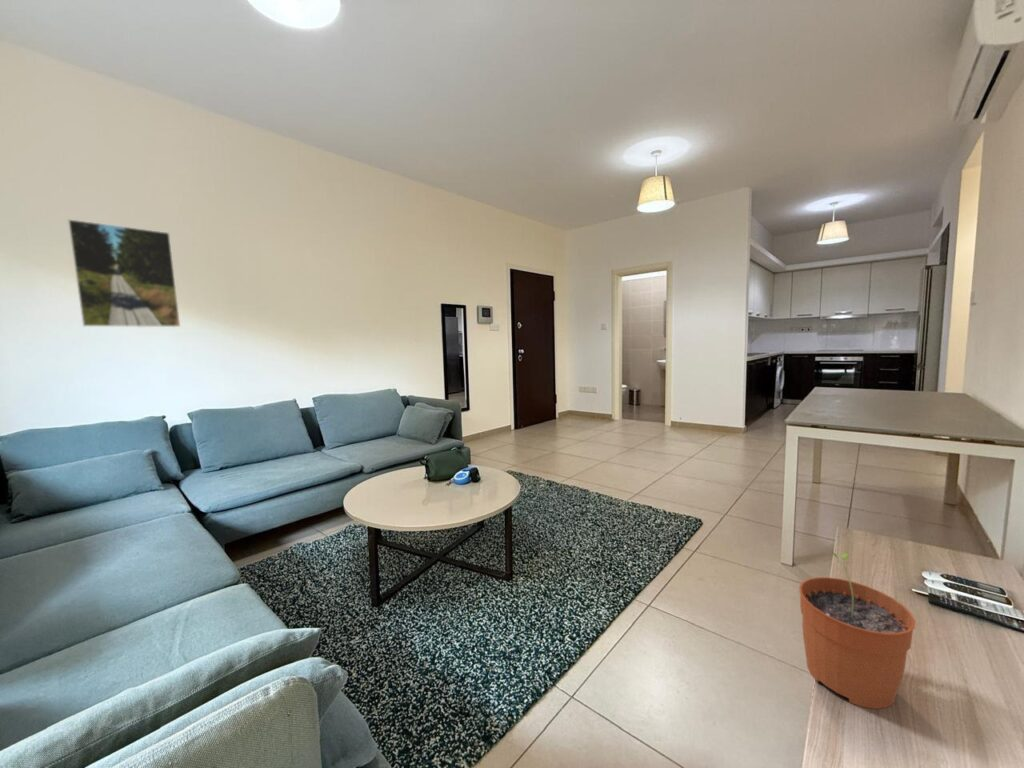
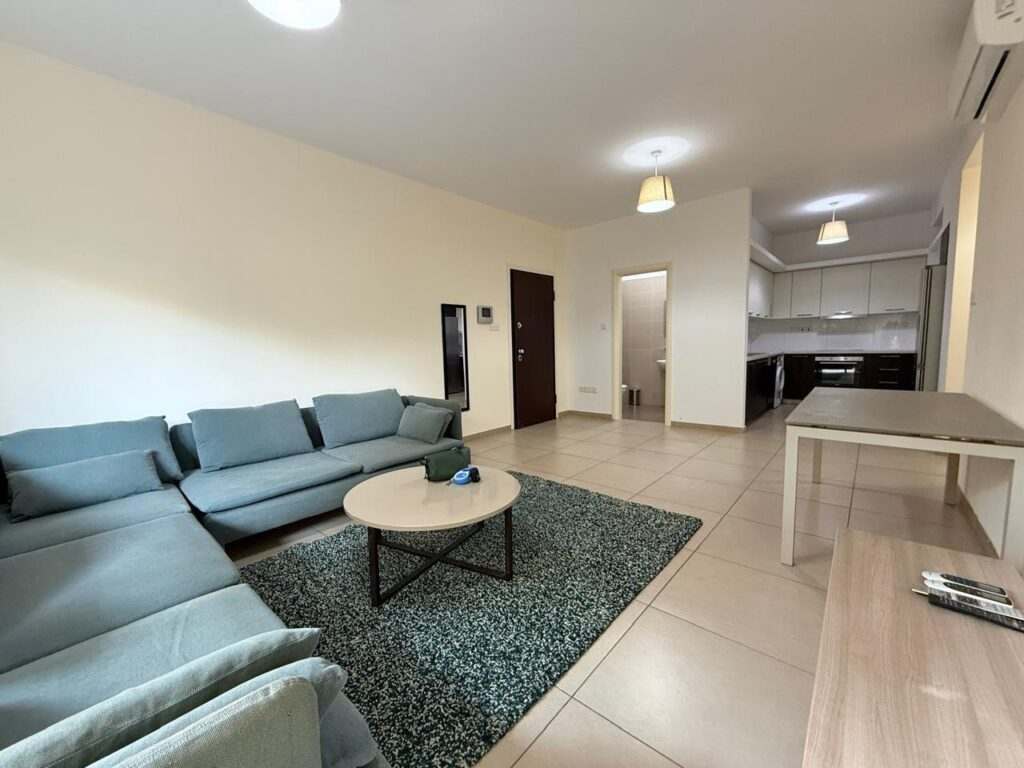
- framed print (128, 277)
- plant pot (852, 621)
